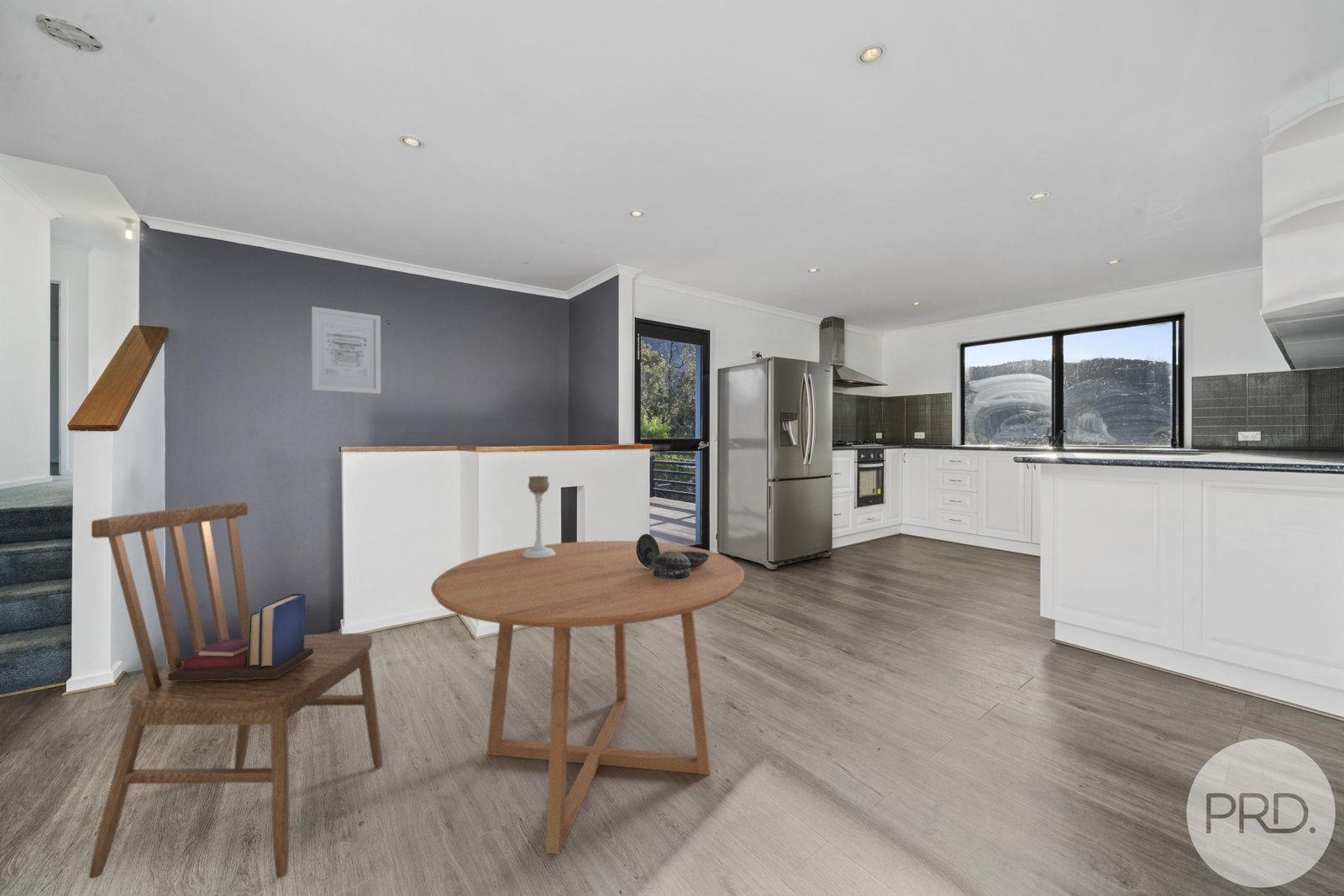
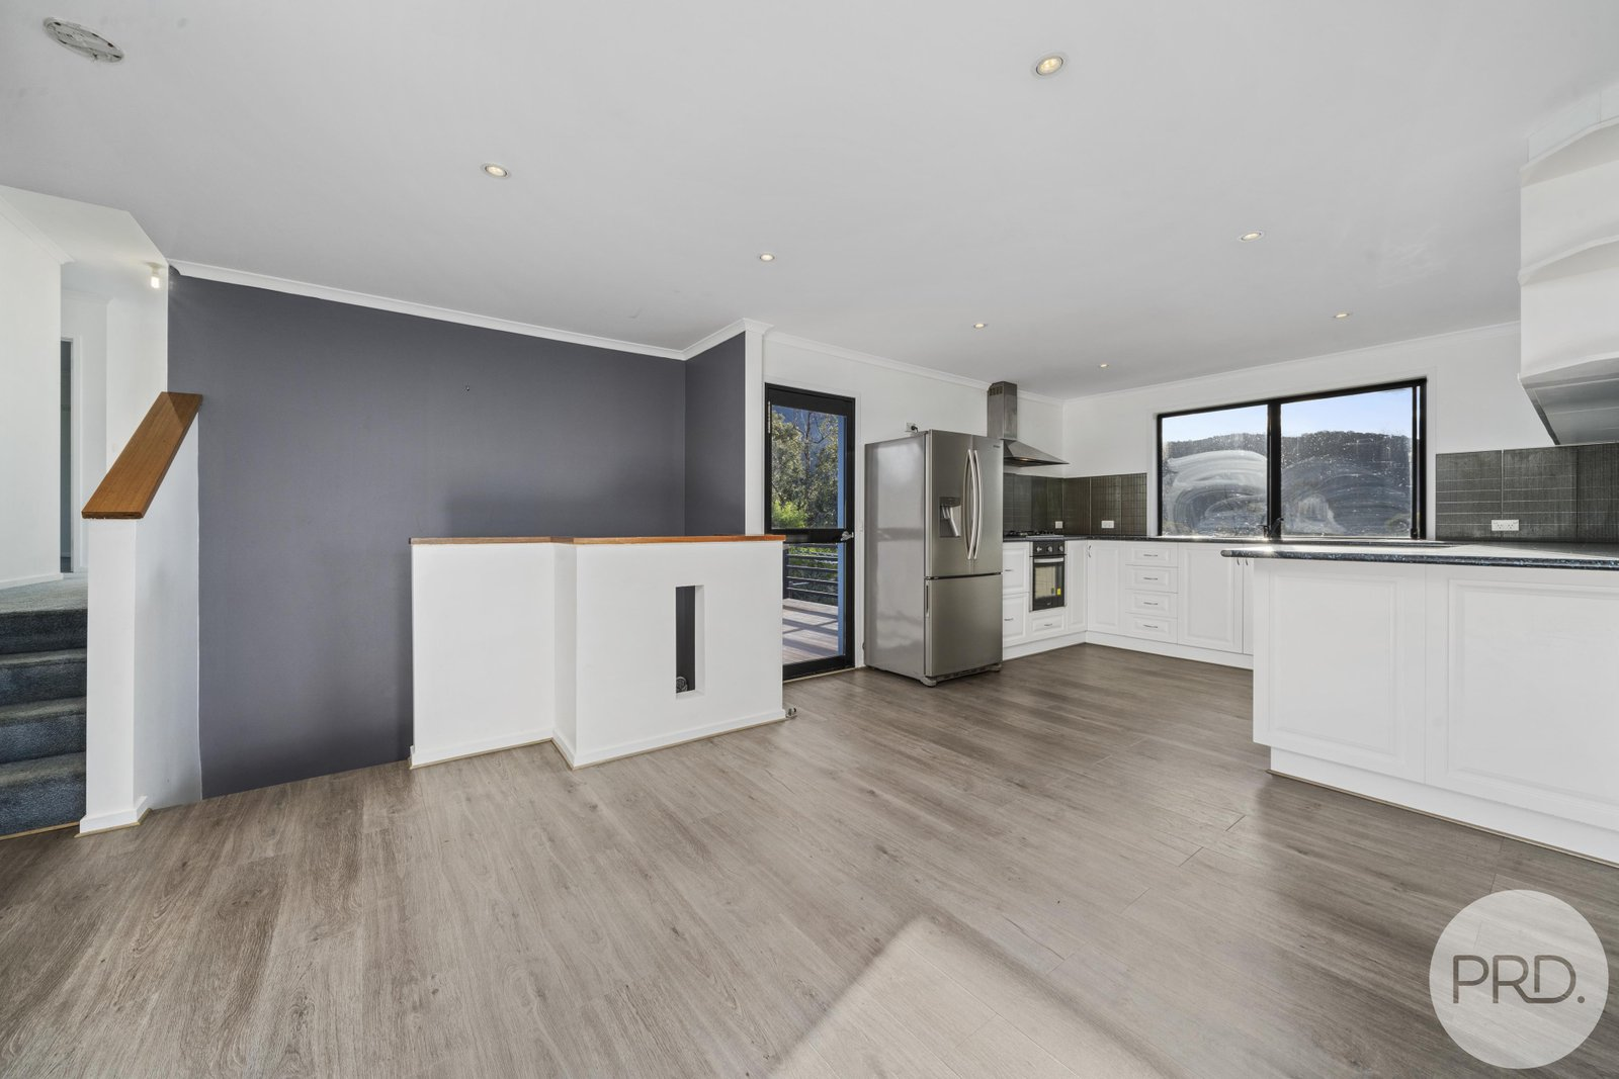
- dining table (616, 664)
- wall art (347, 351)
- book (248, 635)
- decorative bowl (672, 553)
- candle holder (538, 515)
- dining chair (255, 678)
